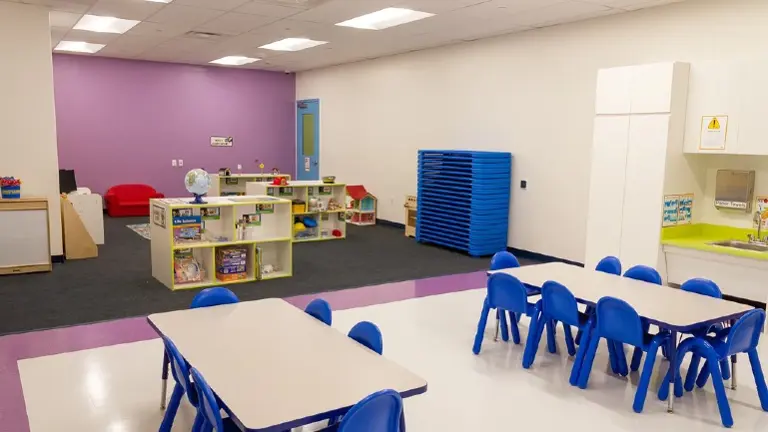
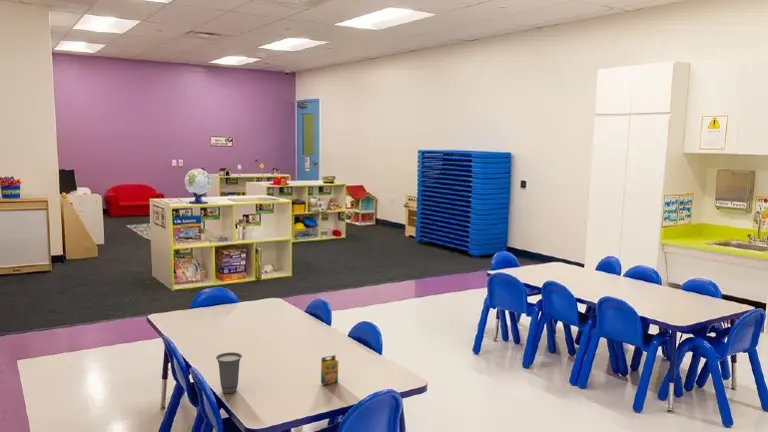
+ cup (229, 373)
+ crayon box (329, 369)
